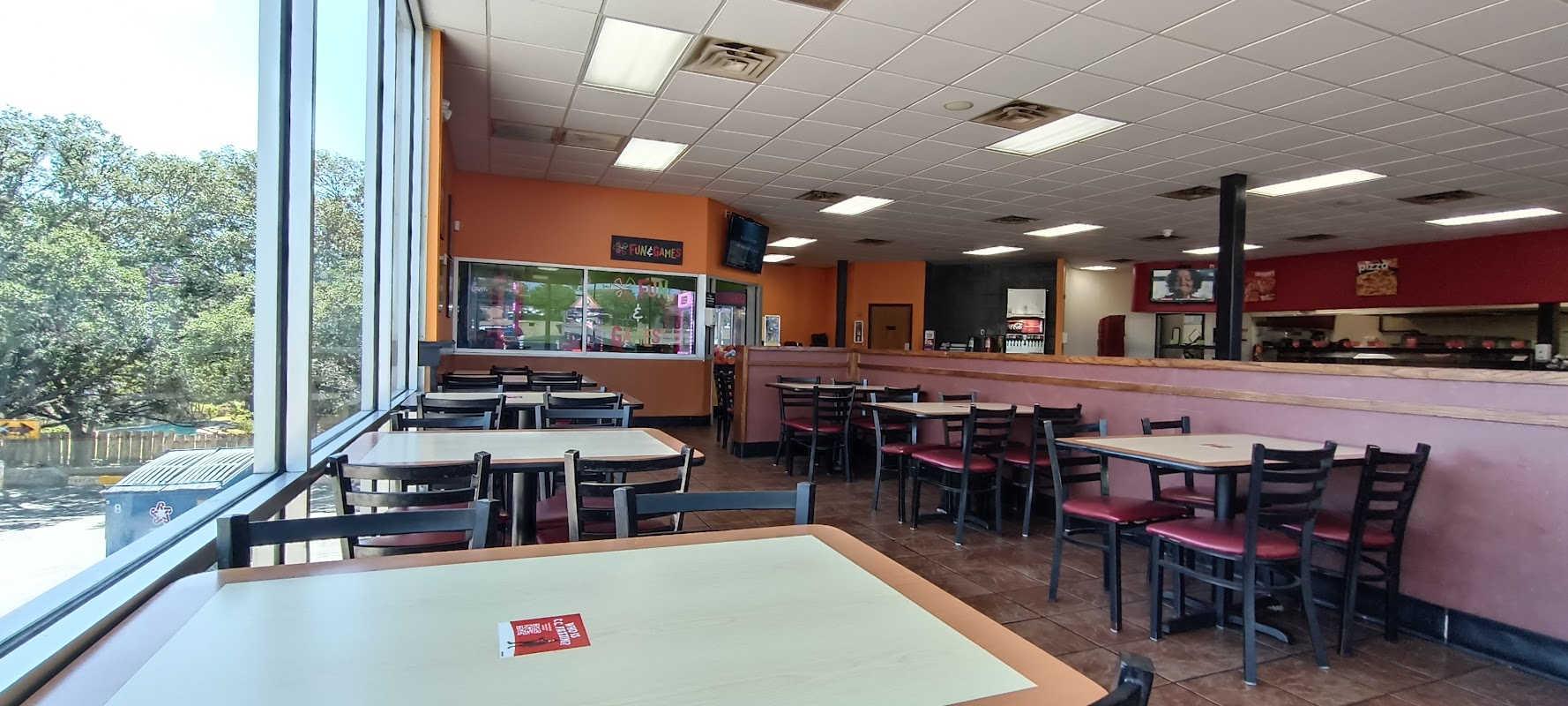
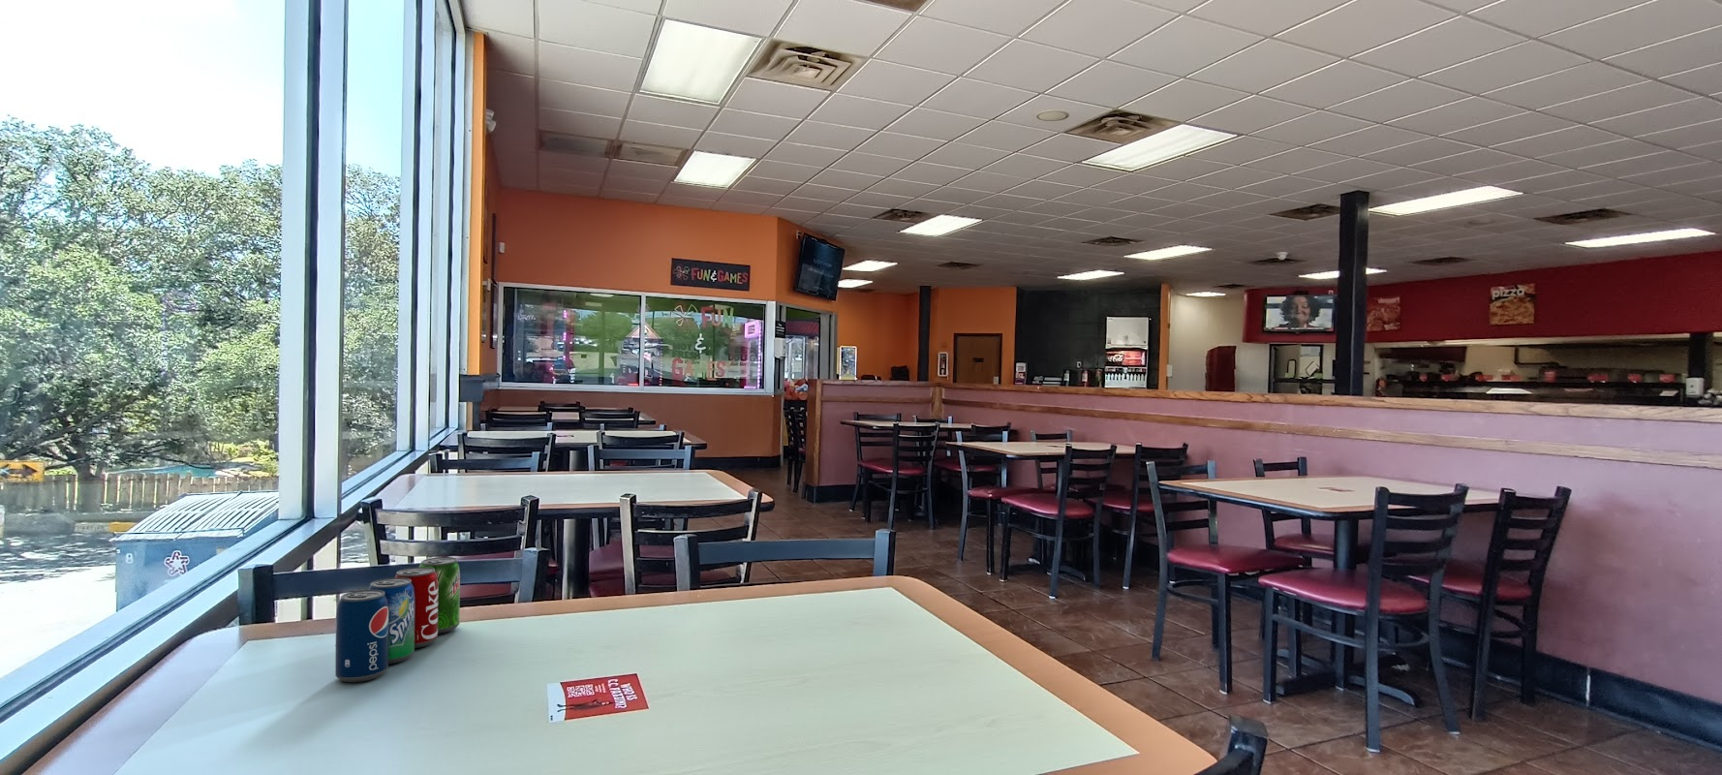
+ soda can (403, 613)
